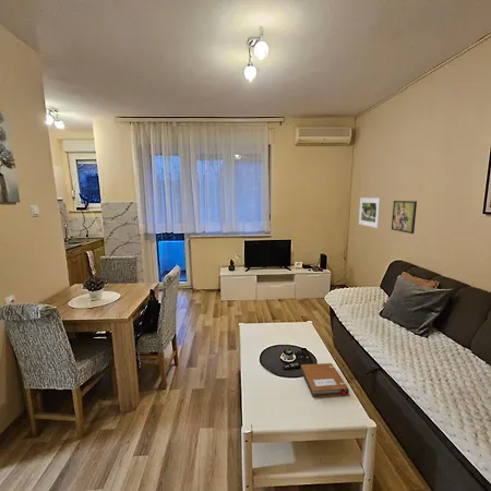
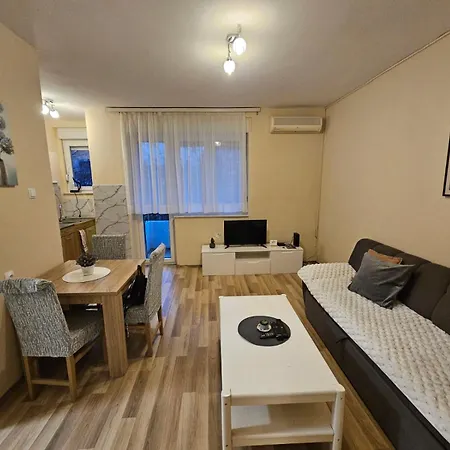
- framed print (403, 216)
- notebook (323, 379)
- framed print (369, 212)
